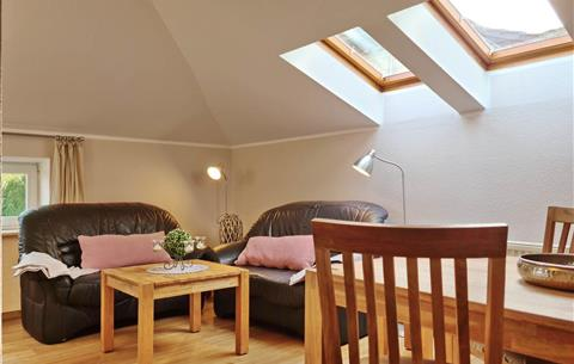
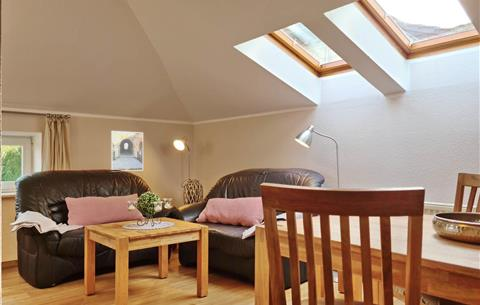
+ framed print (127, 151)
